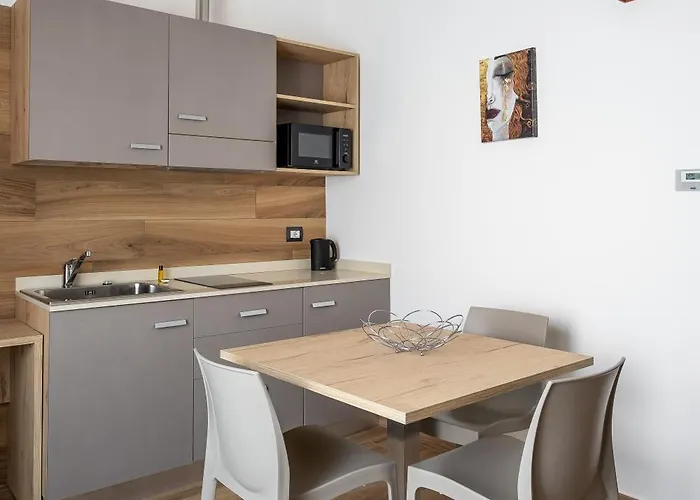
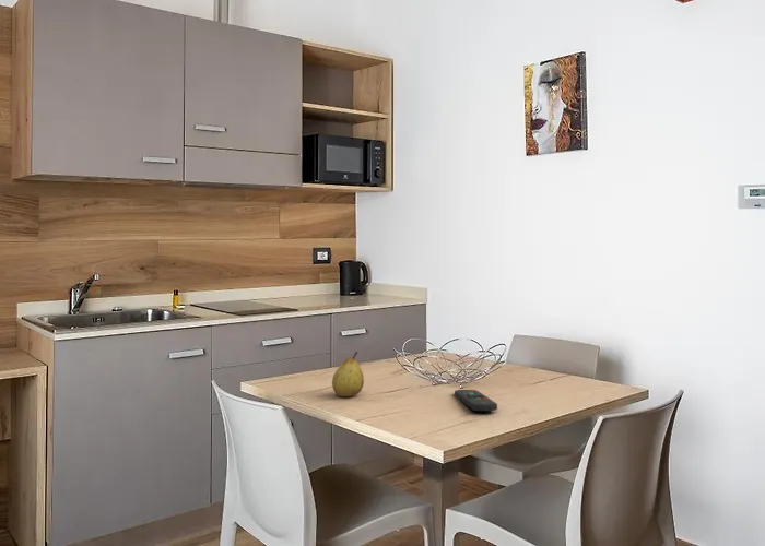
+ remote control (474, 399)
+ fruit (348, 373)
